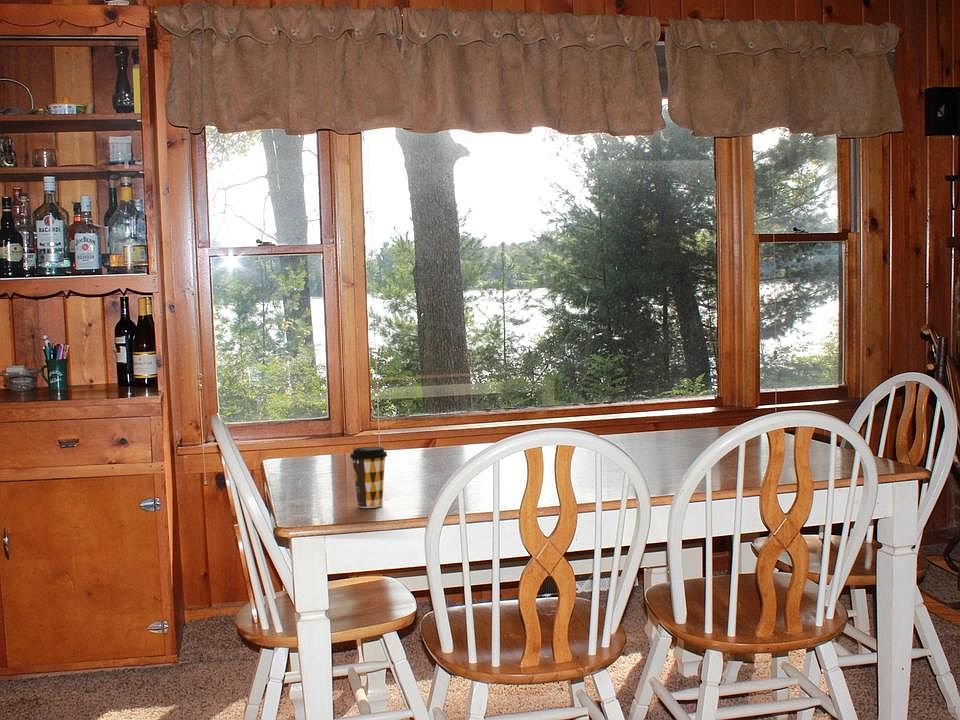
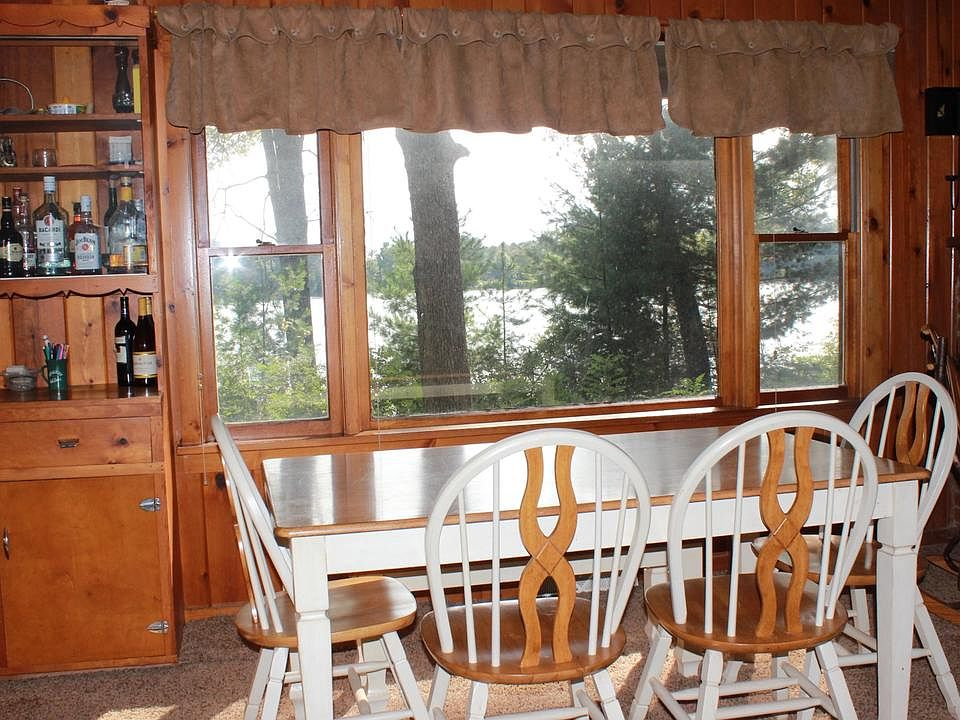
- coffee cup (369, 477)
